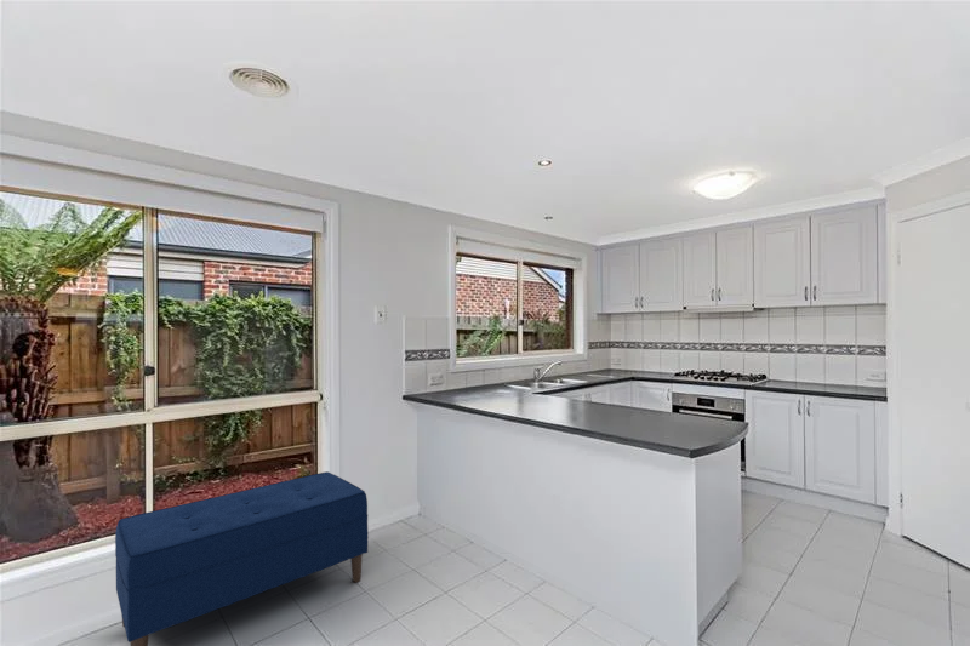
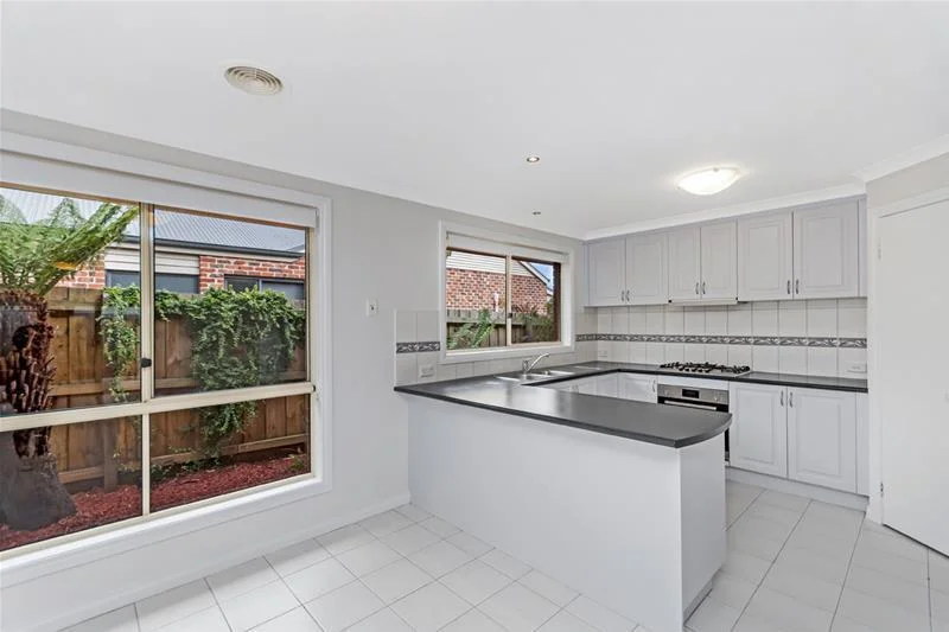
- bench (251, 551)
